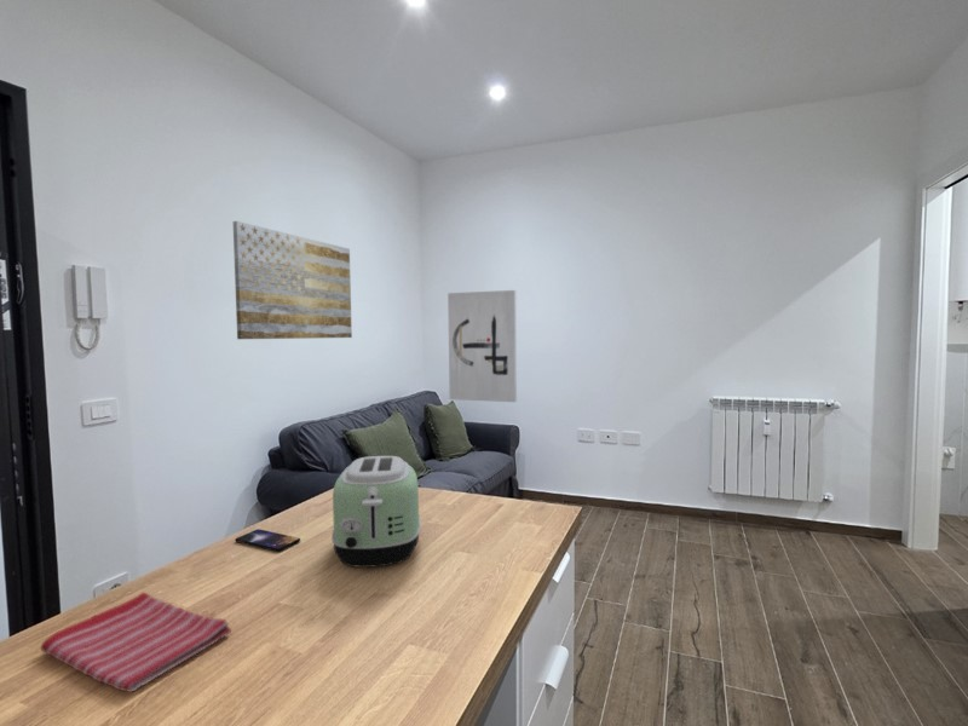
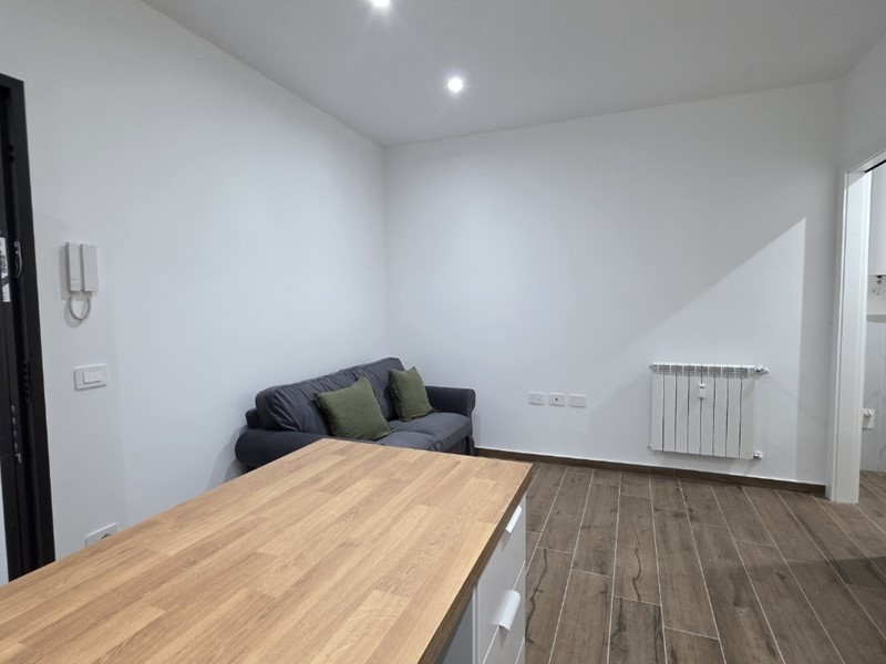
- smartphone (267, 540)
- wall art (300, 288)
- wall art (482, 346)
- dish towel (138, 635)
- toaster (376, 507)
